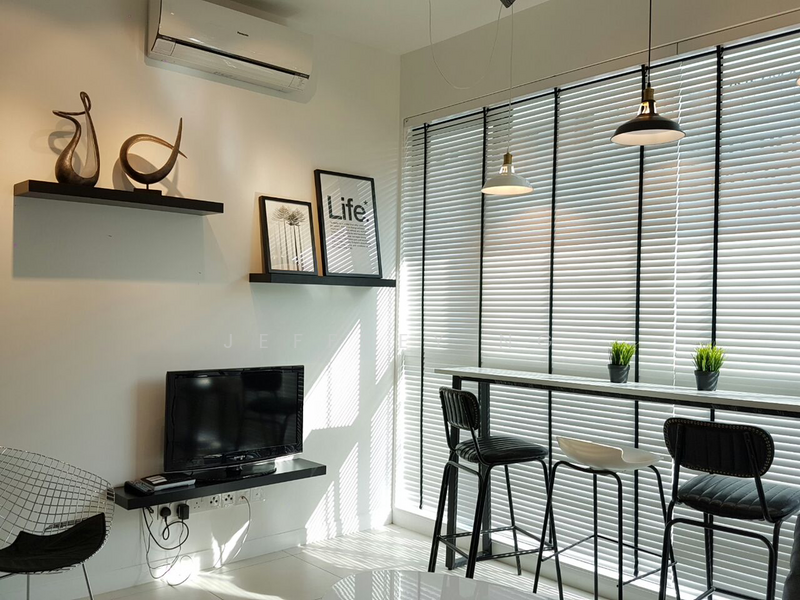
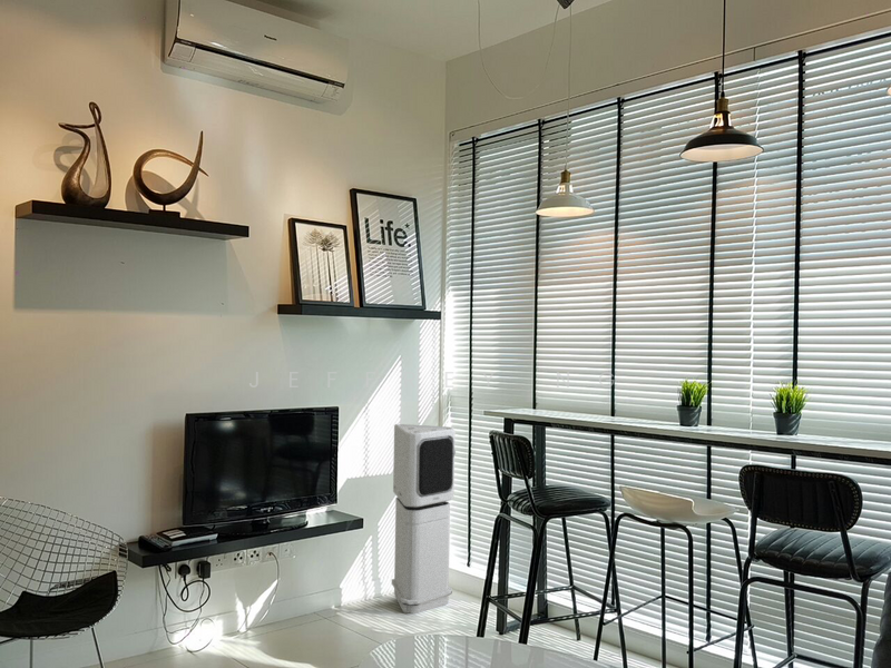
+ air purifier (414, 514)
